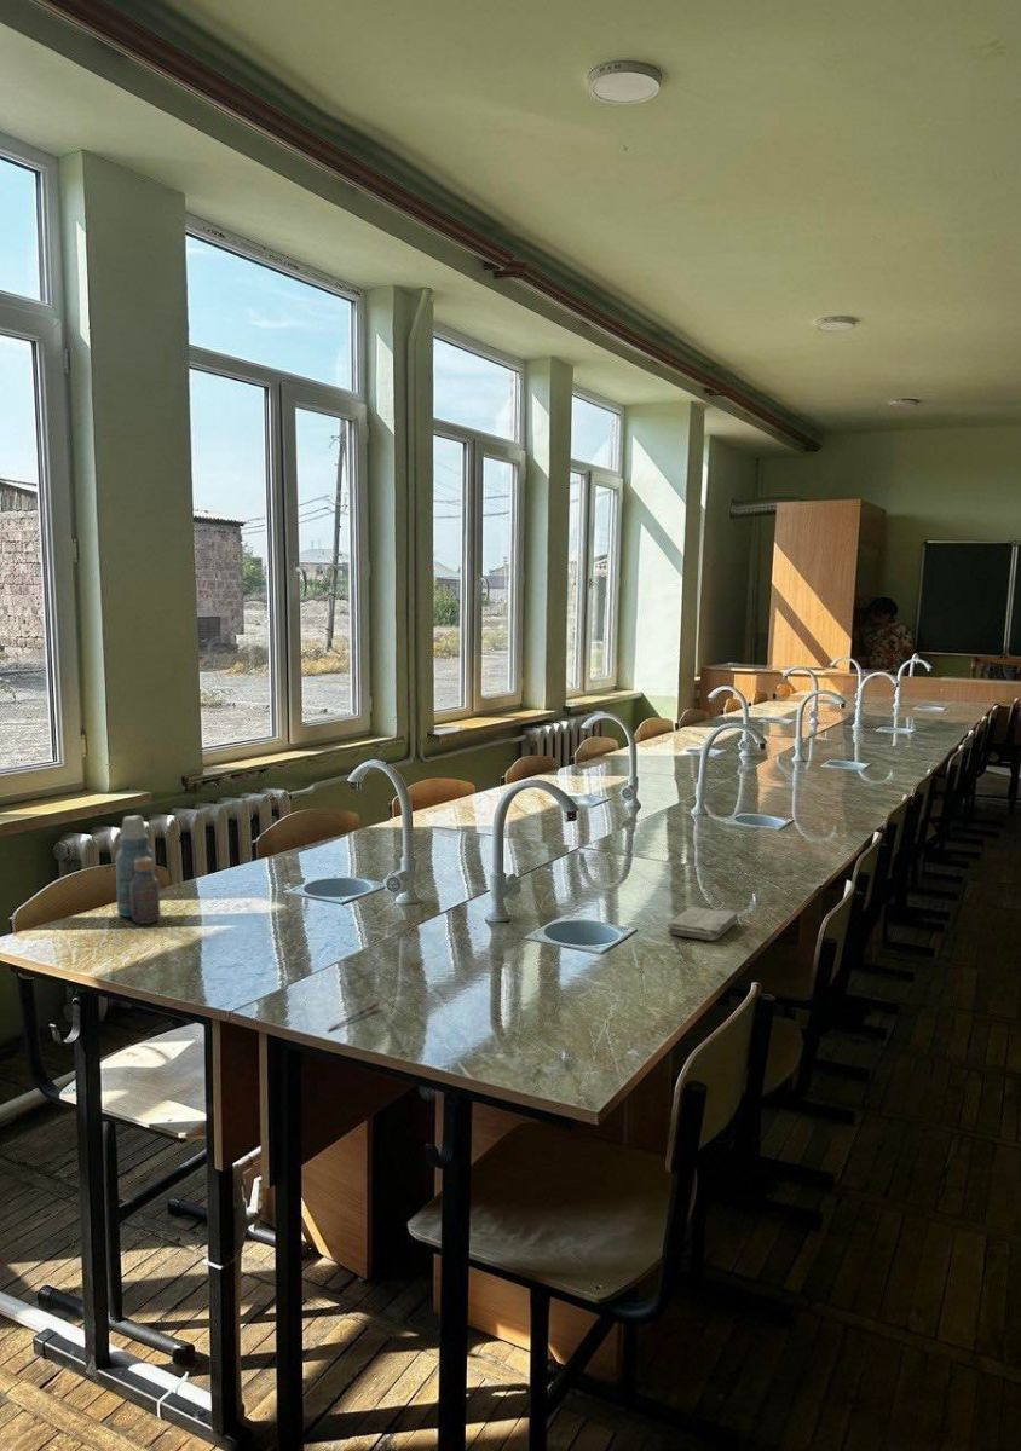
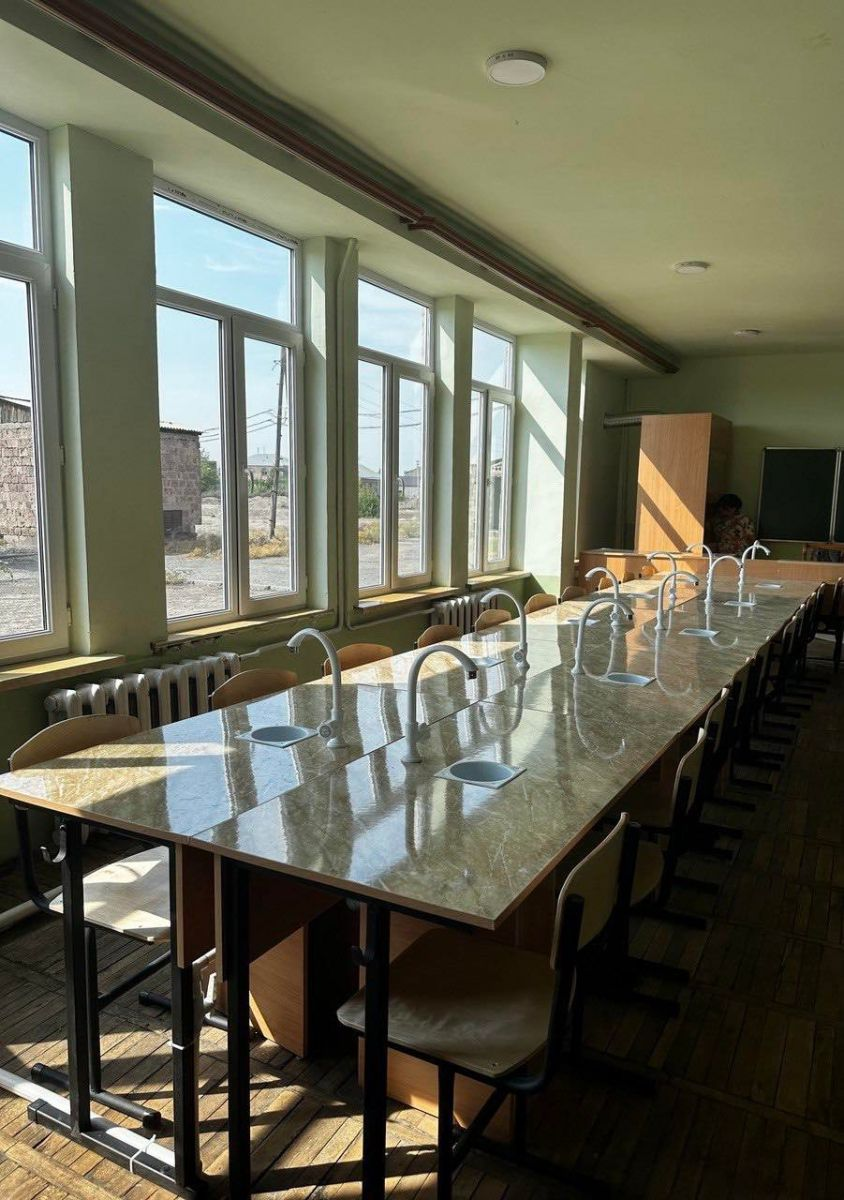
- washcloth (702, 921)
- pen (353, 1016)
- bottle (139, 866)
